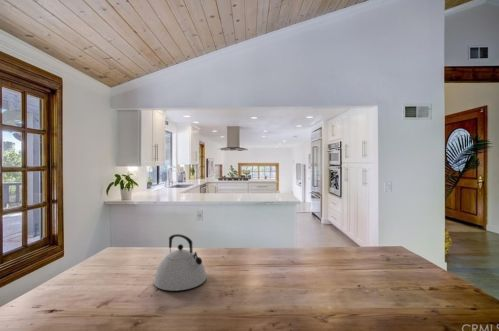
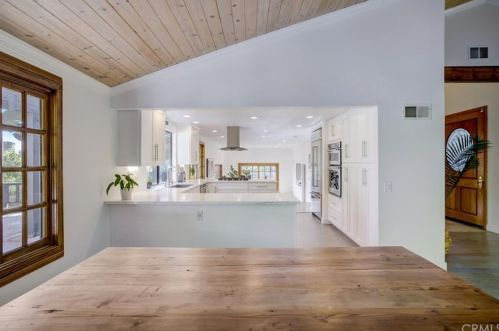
- kettle (181, 257)
